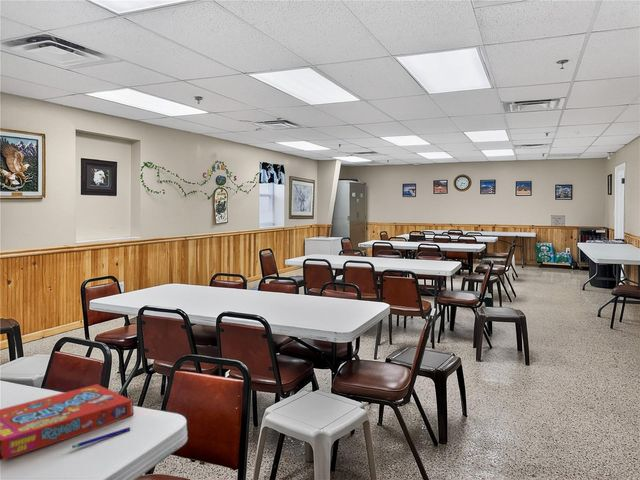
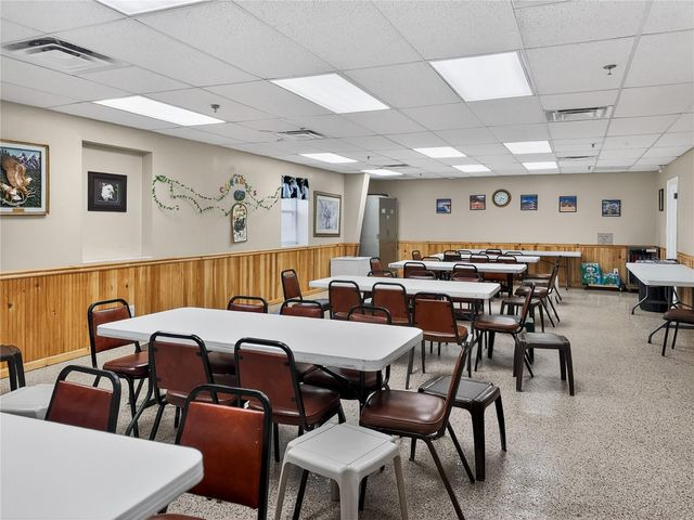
- pen (102, 437)
- snack box (56, 416)
